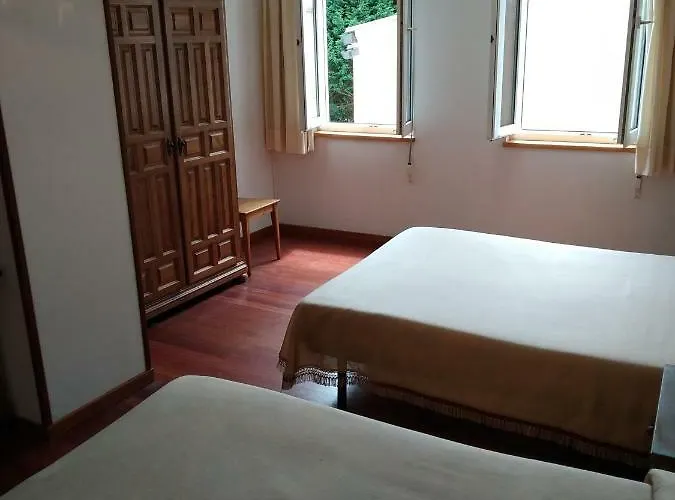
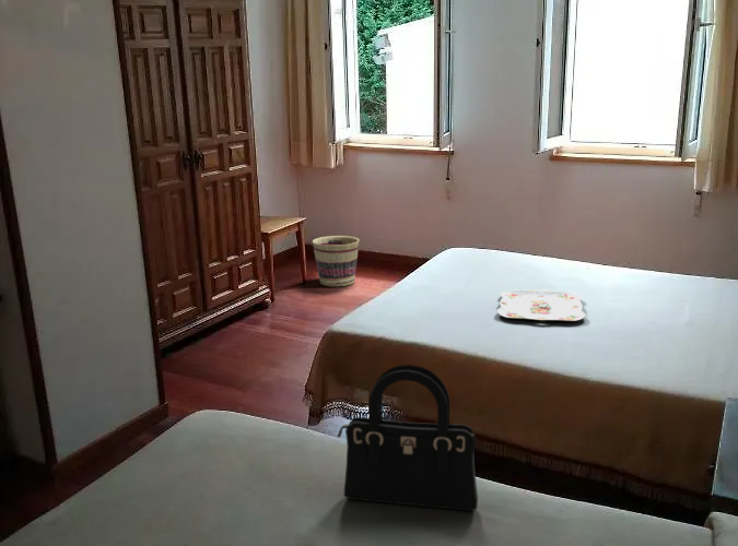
+ serving tray (540, 305)
+ handbag (406, 436)
+ basket (336, 261)
